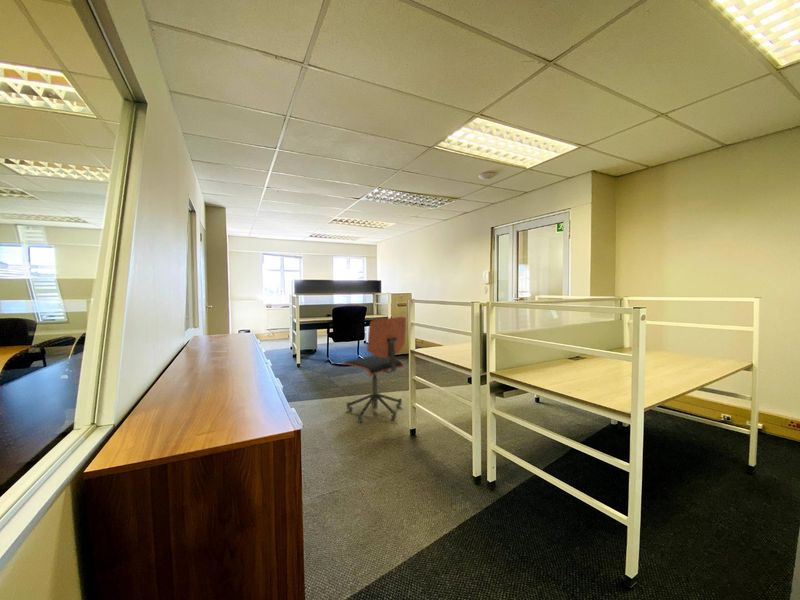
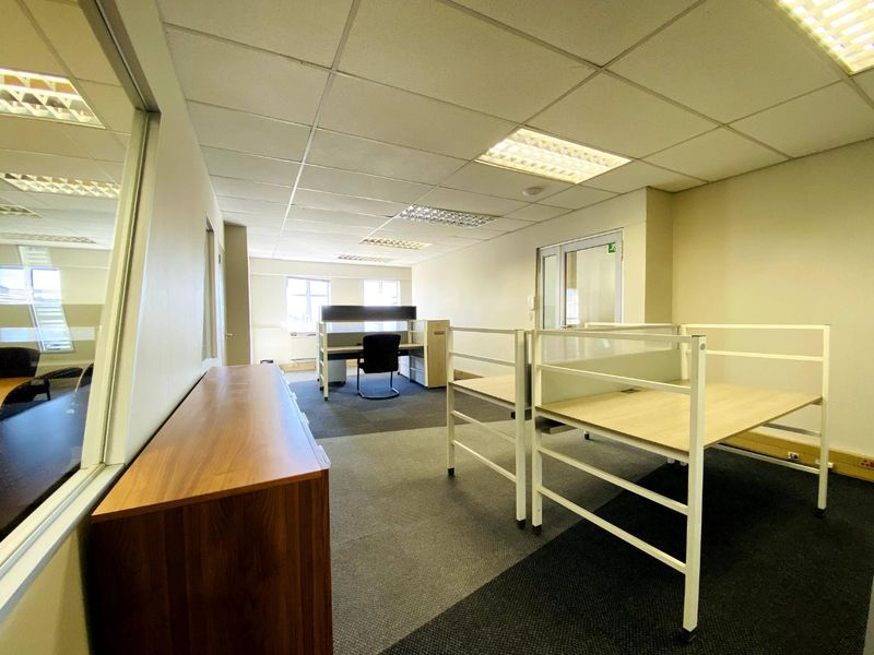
- office chair (375, 364)
